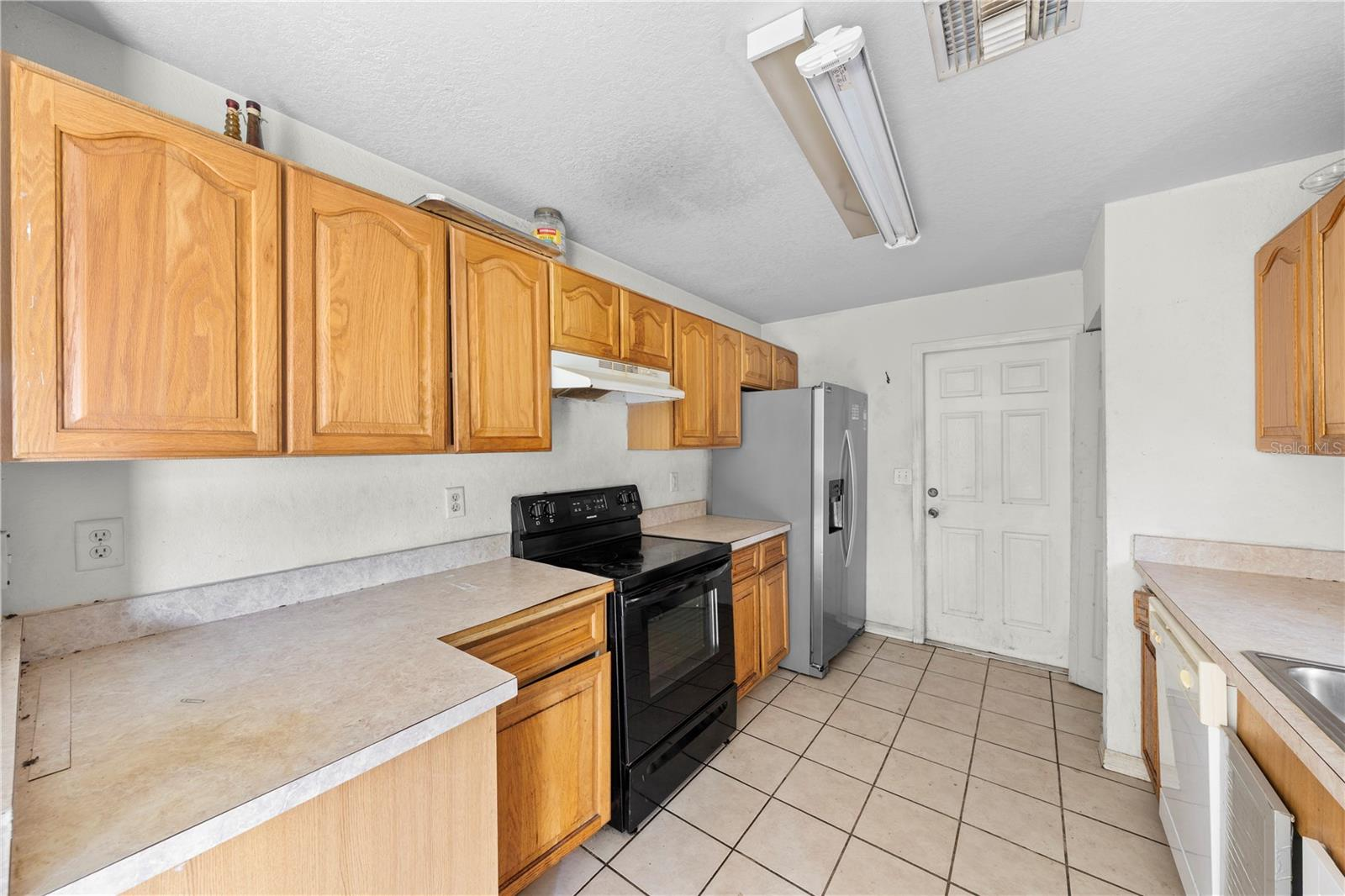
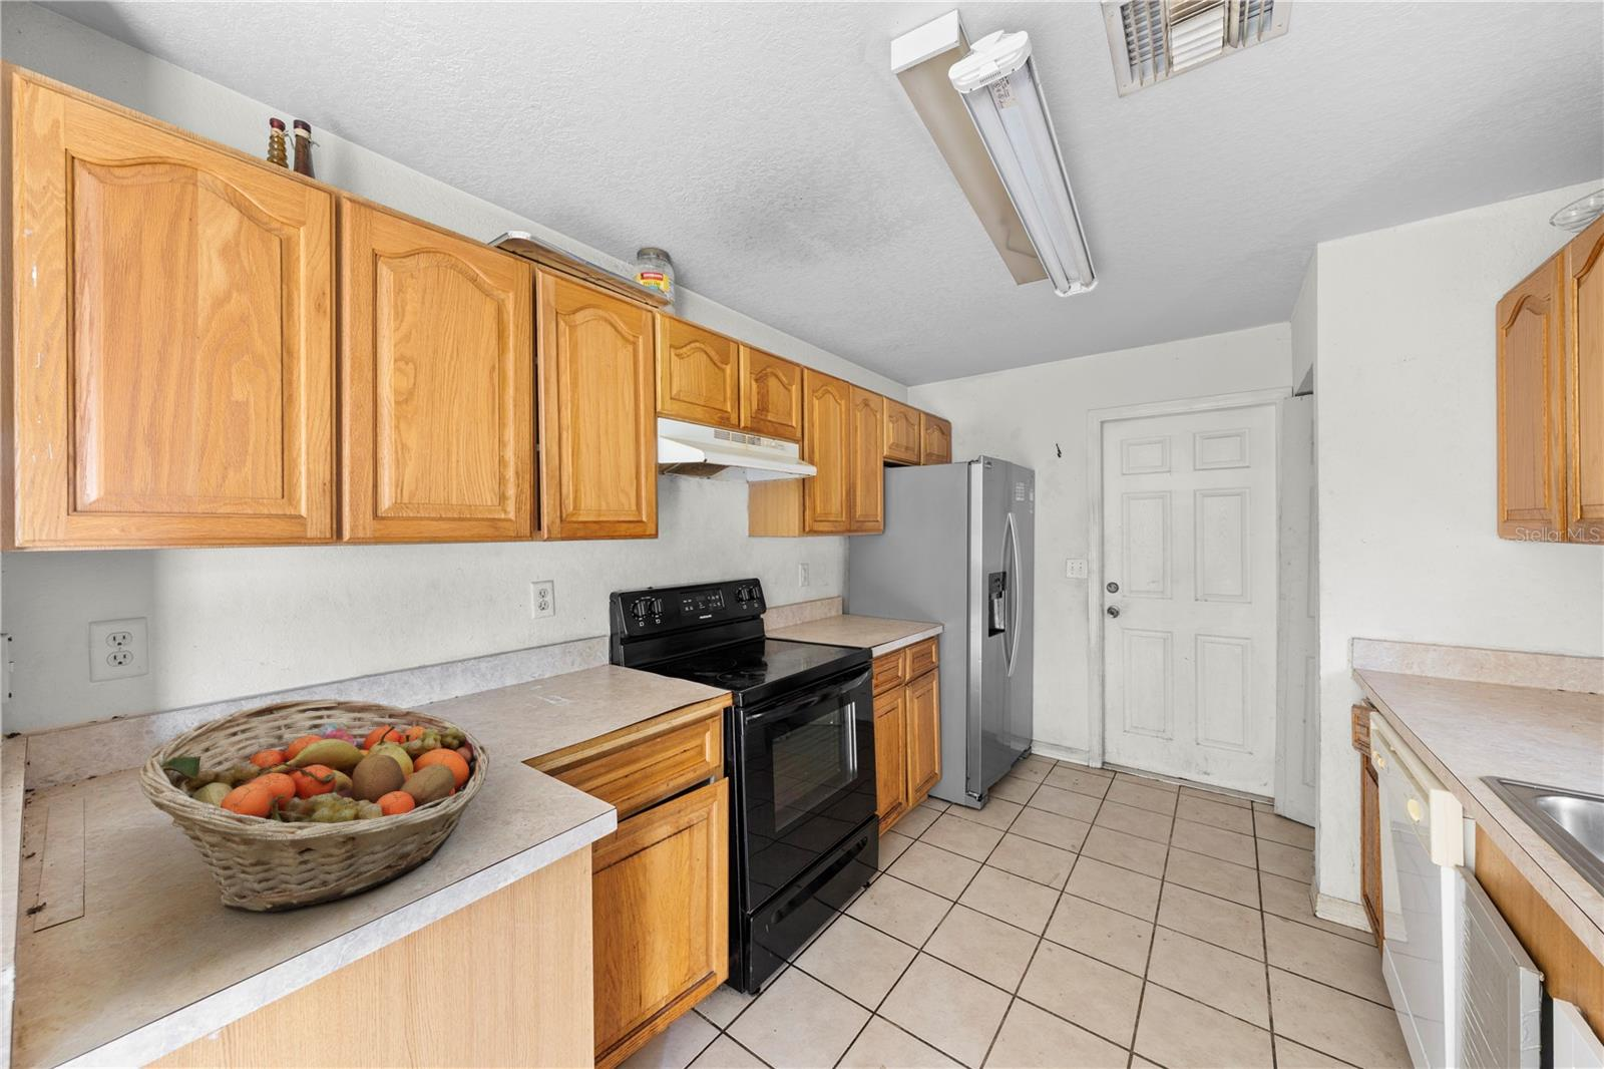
+ fruit basket (343, 780)
